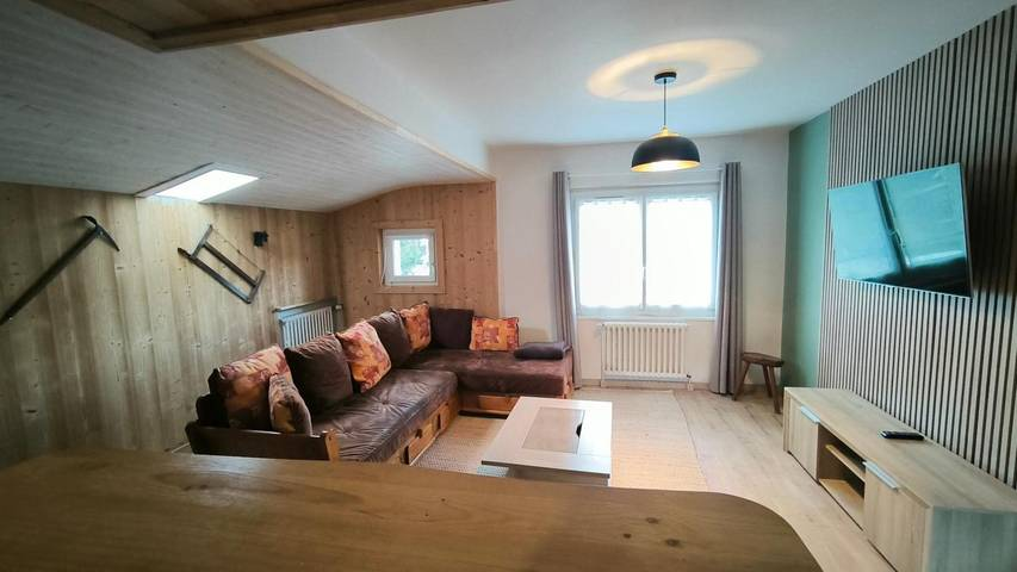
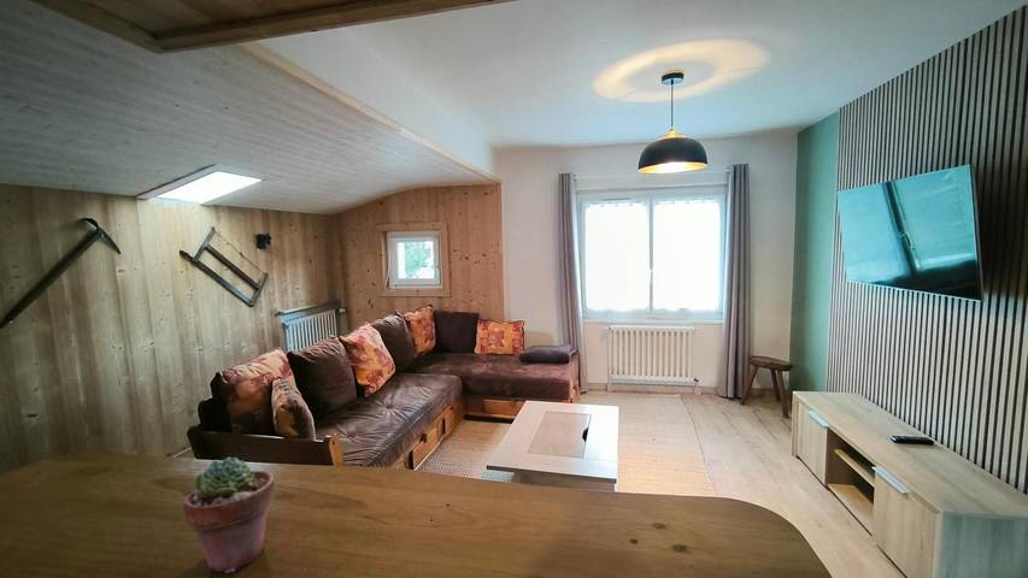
+ potted succulent (231, 506)
